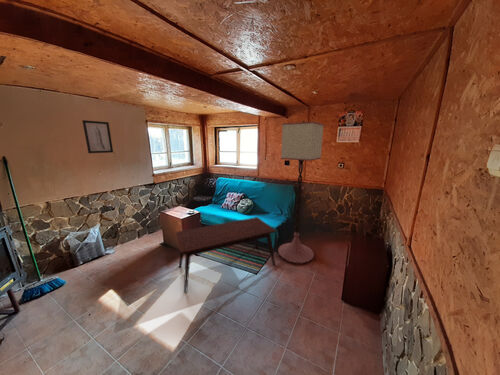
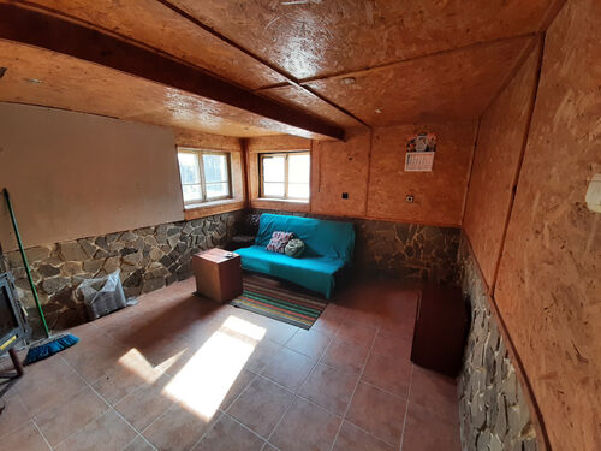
- wall art (98, 137)
- coffee table (227, 246)
- floor lamp (299, 192)
